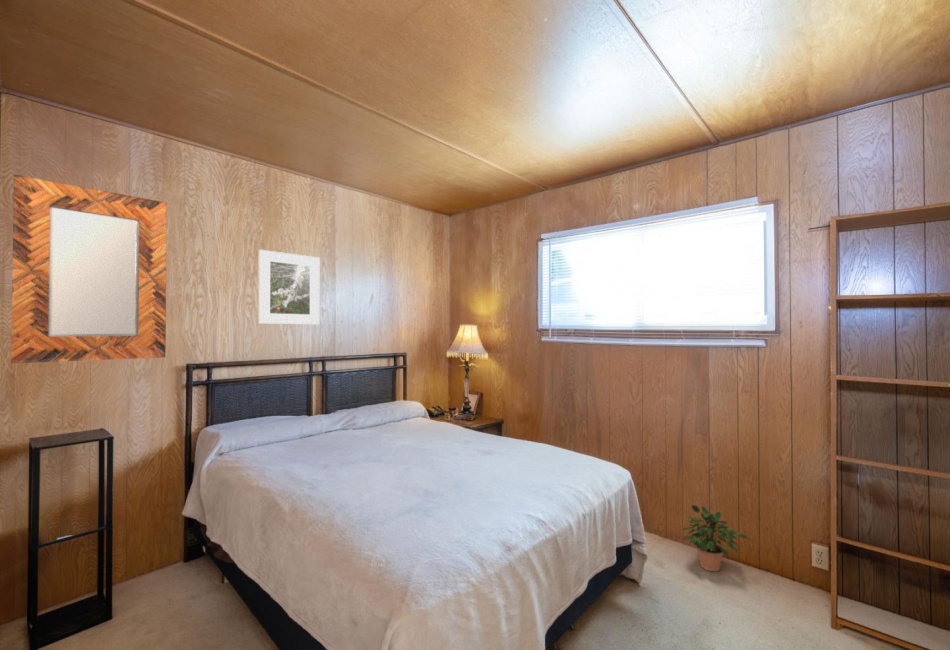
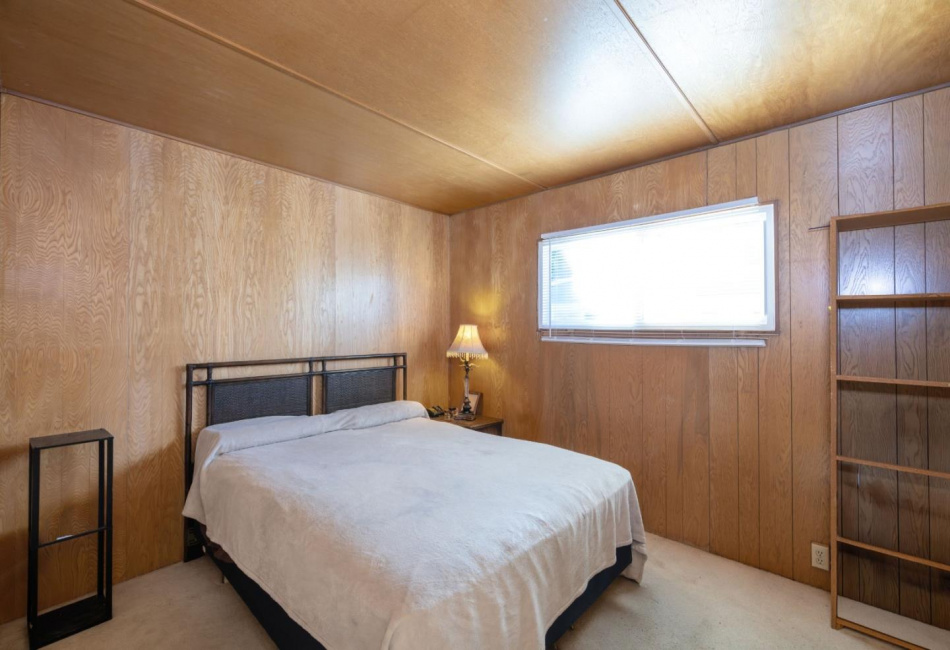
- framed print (290, 288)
- potted plant (714, 538)
- home mirror (96, 275)
